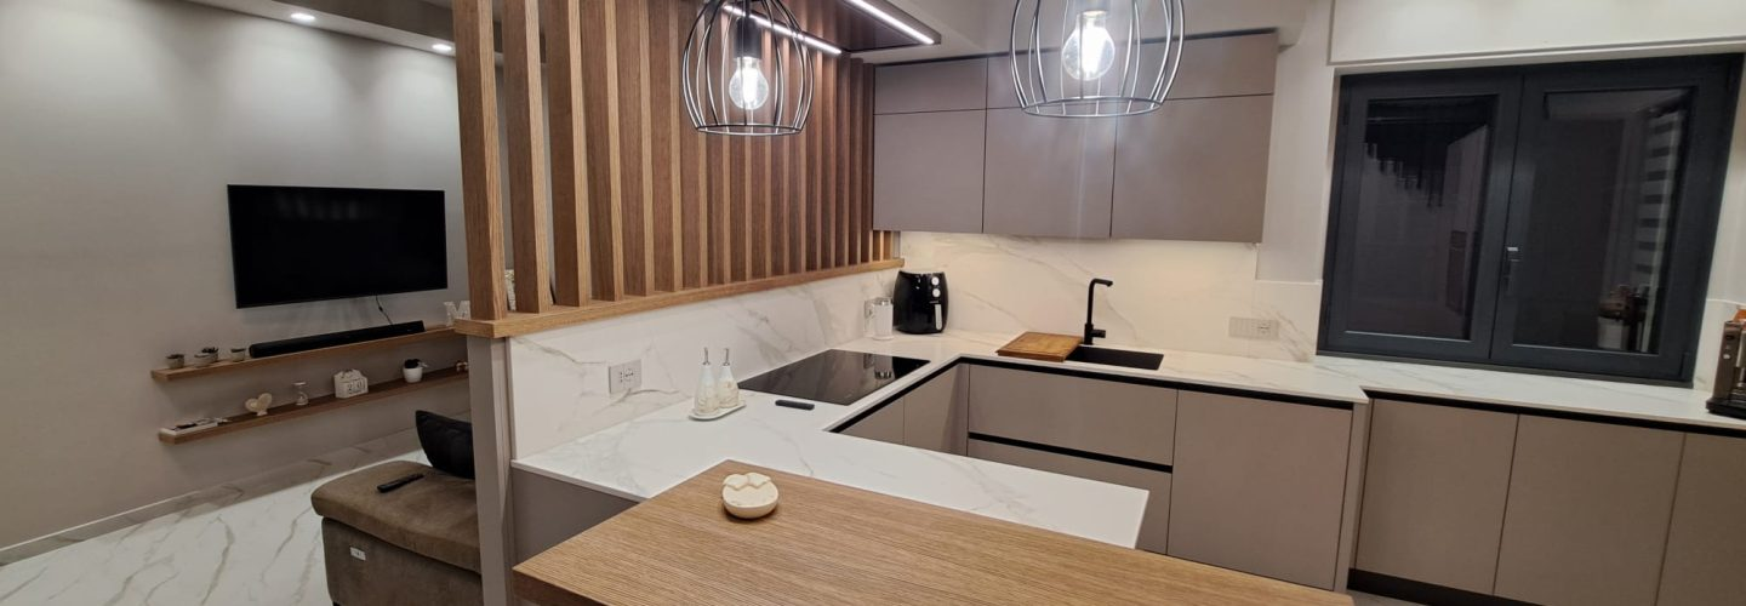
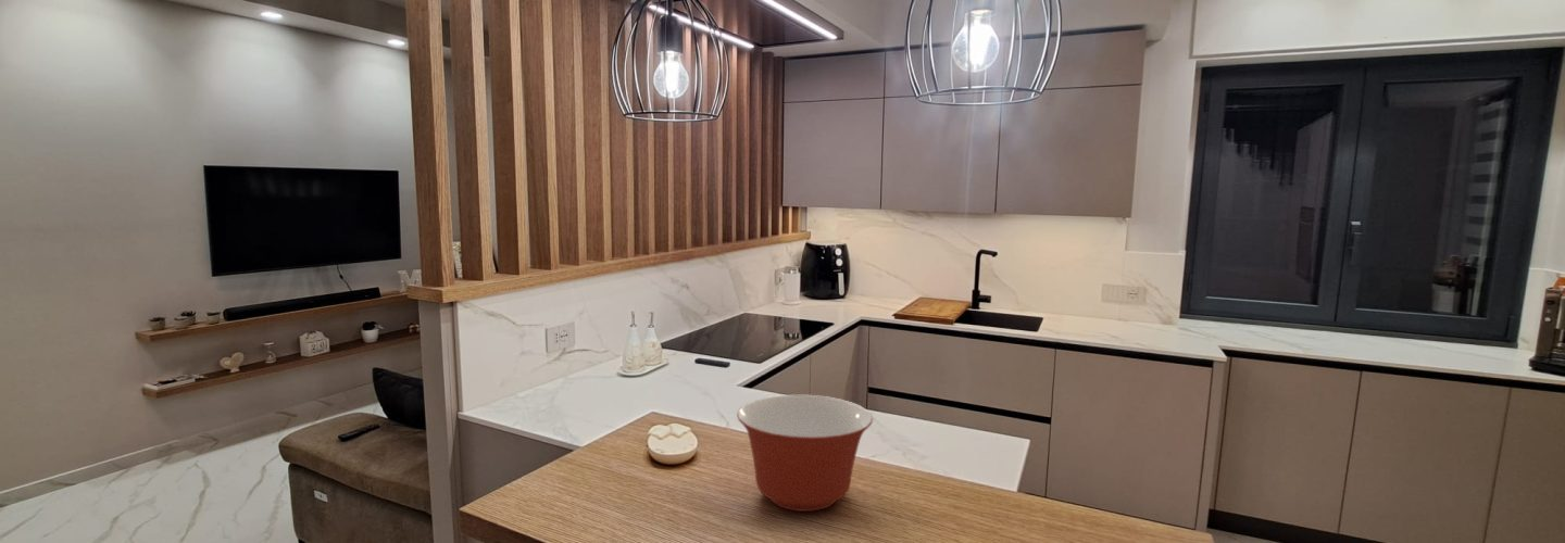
+ mixing bowl (803, 455)
